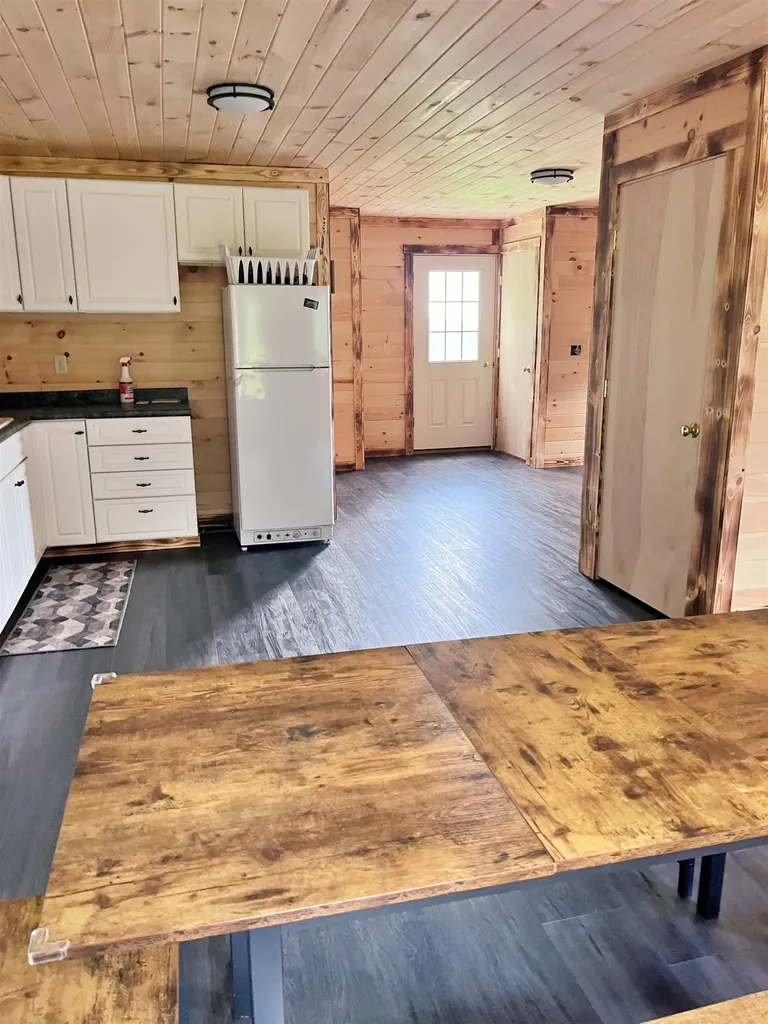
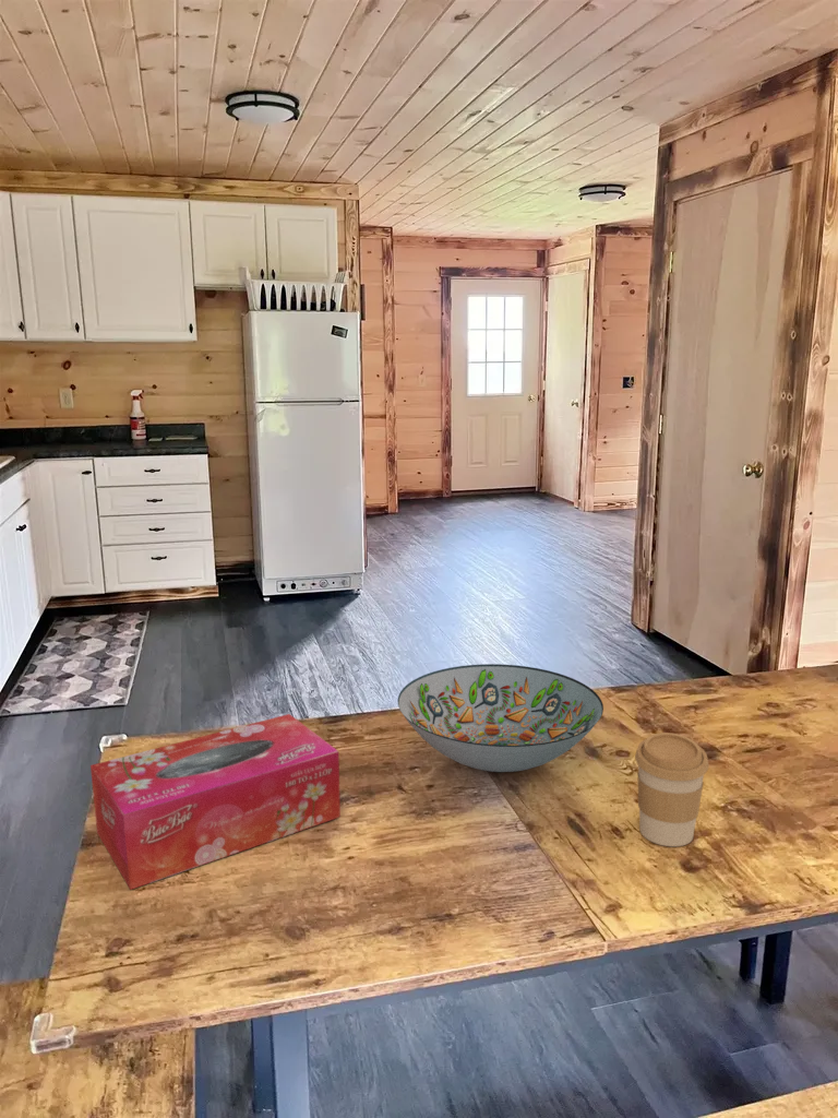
+ decorative bowl (499, 728)
+ coffee cup (669, 788)
+ tissue box (218, 792)
